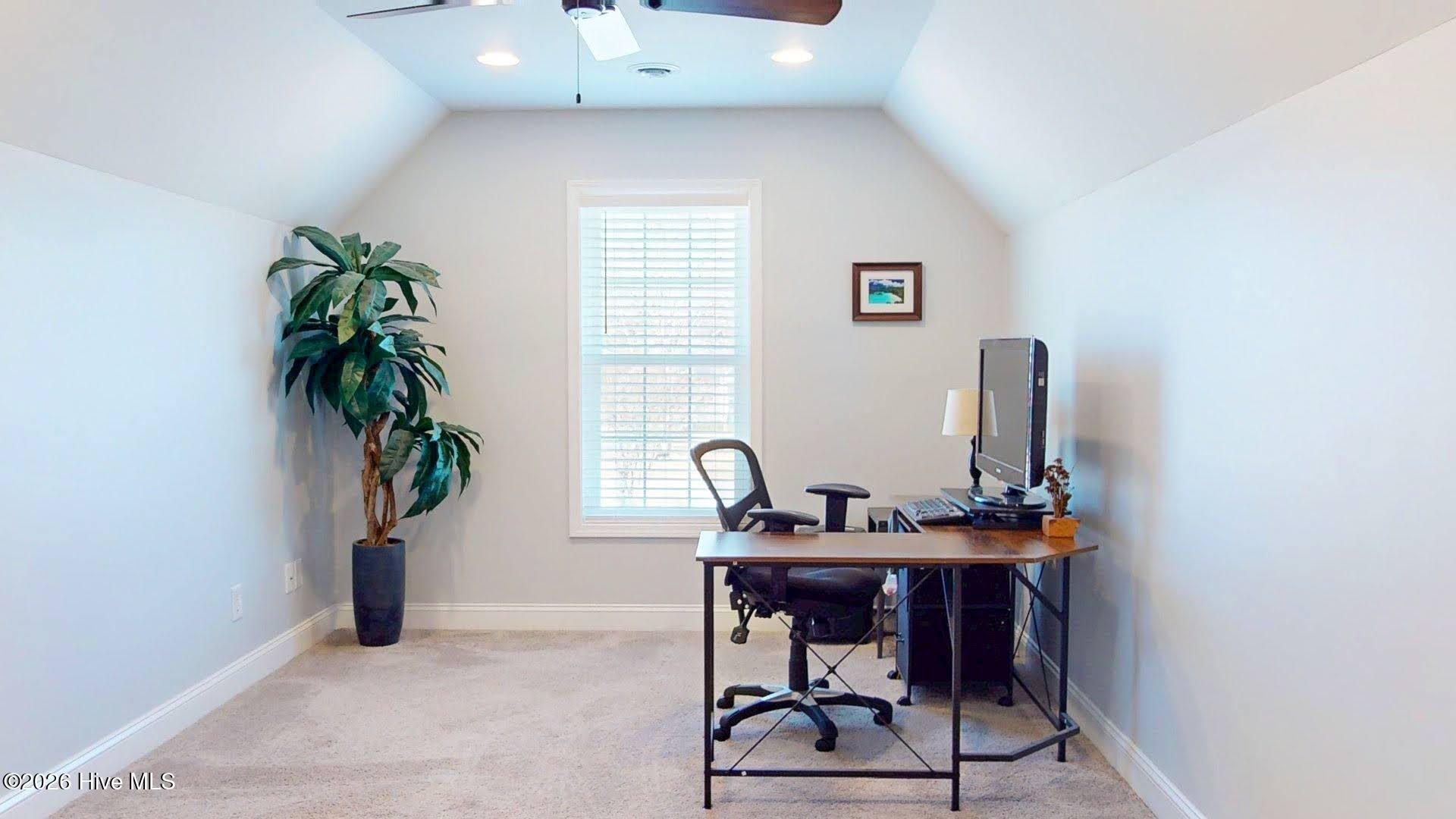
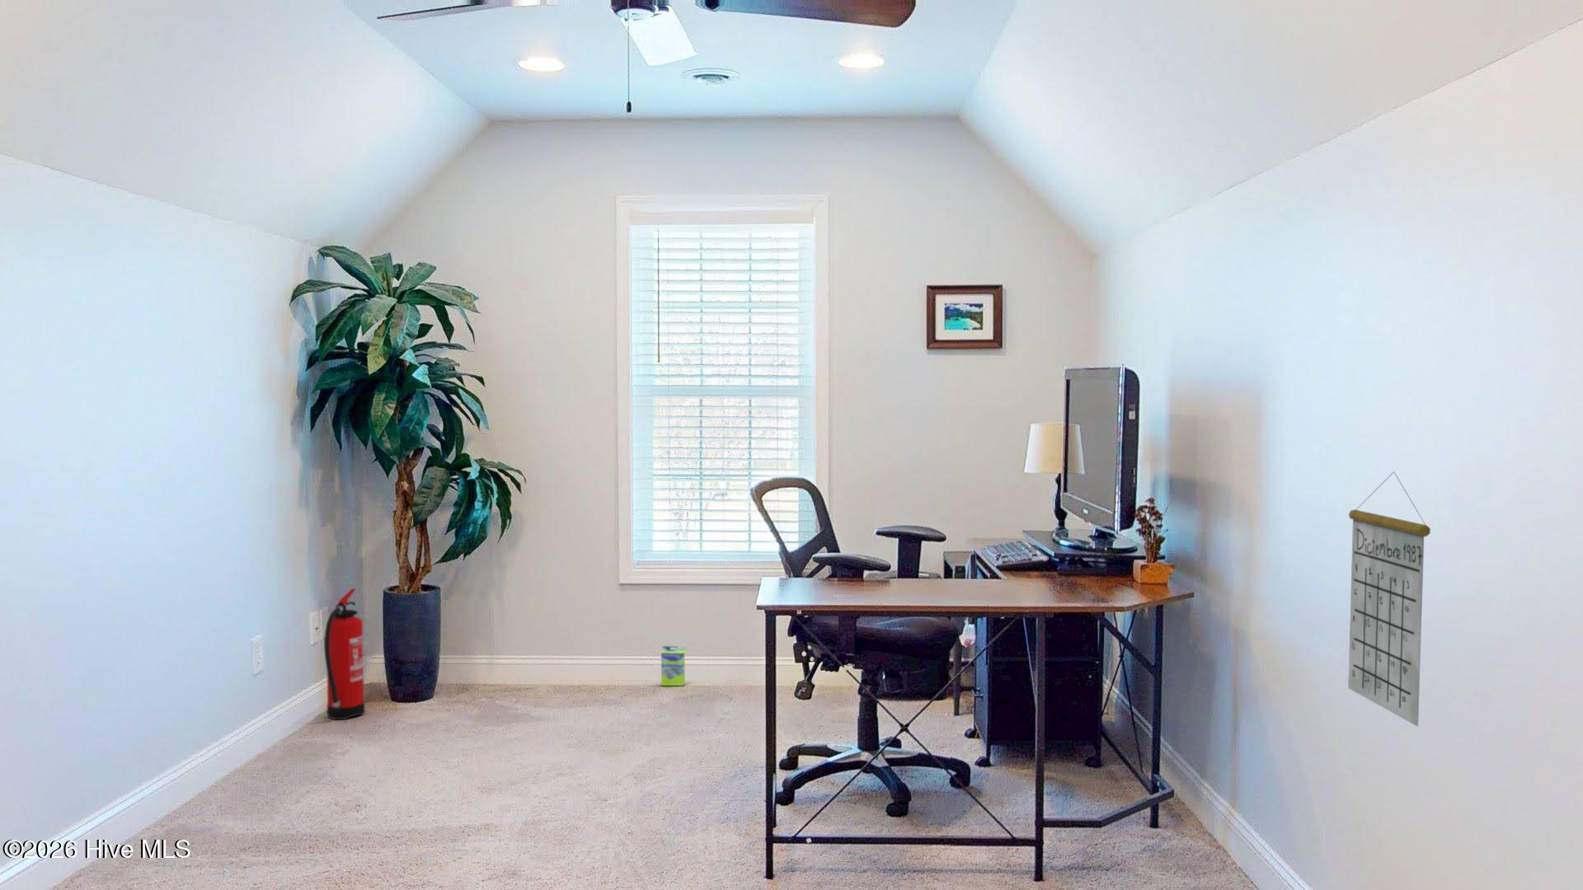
+ box (673, 666)
+ calendar (1385, 589)
+ fire extinguisher (340, 655)
